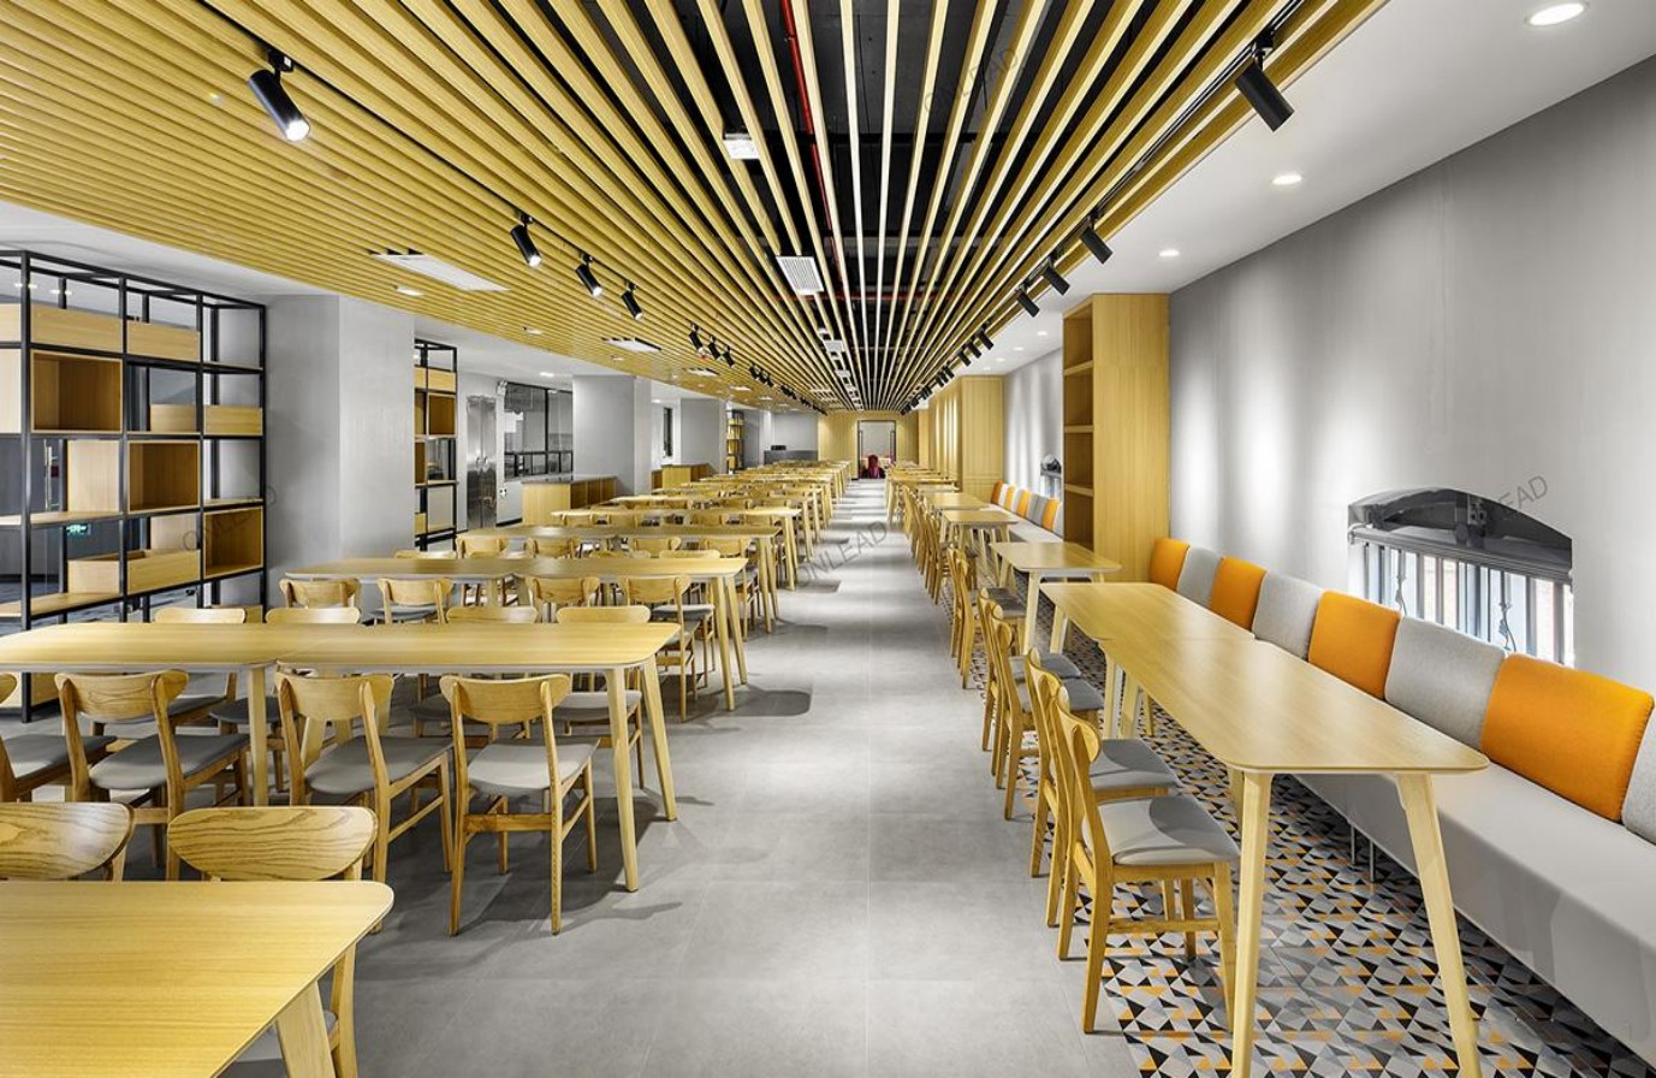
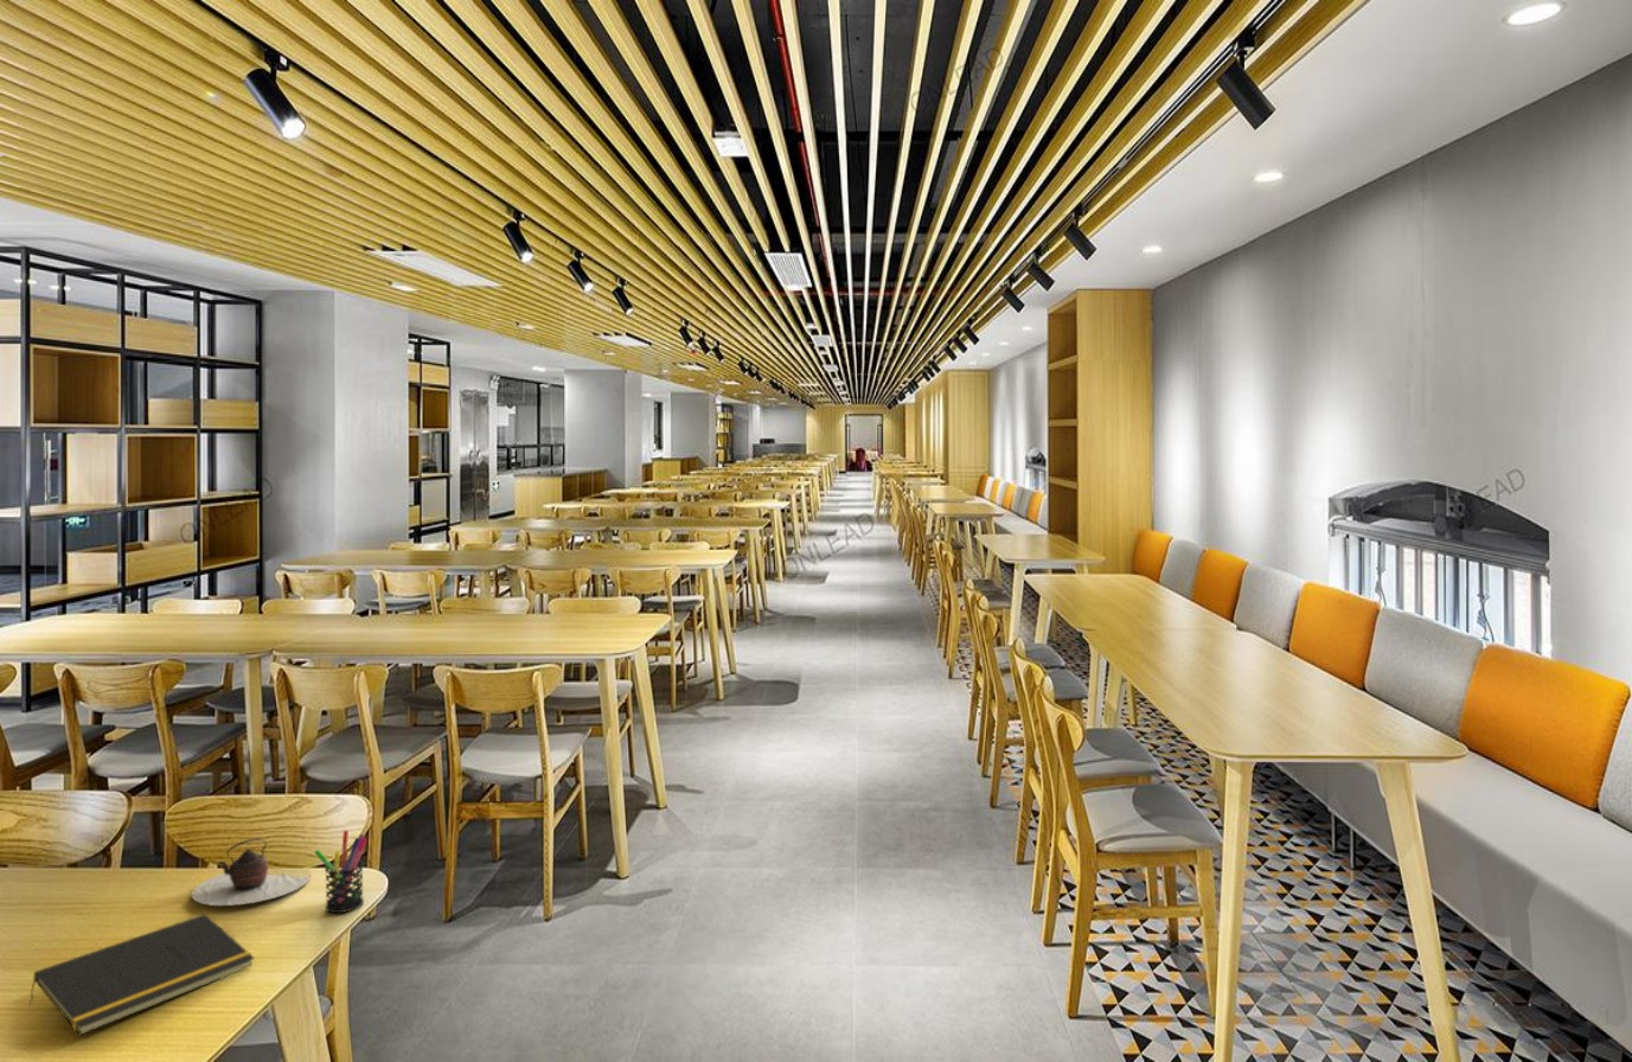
+ pen holder (339, 871)
+ notepad (149, 968)
+ teapot (252, 861)
